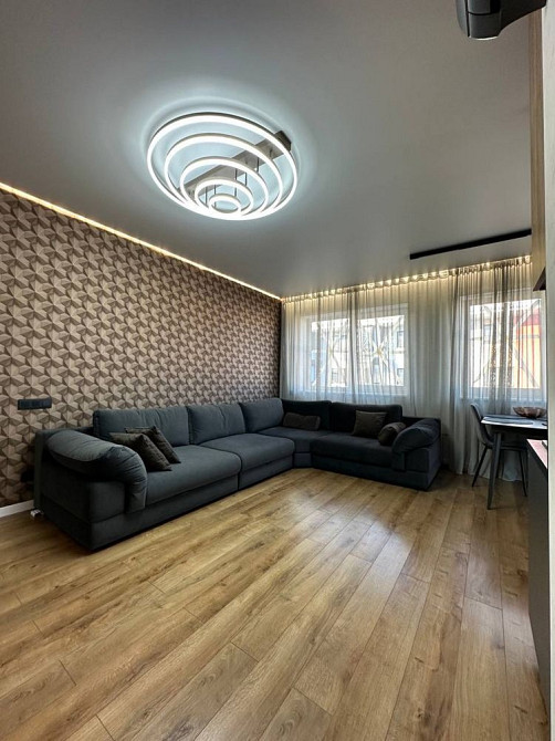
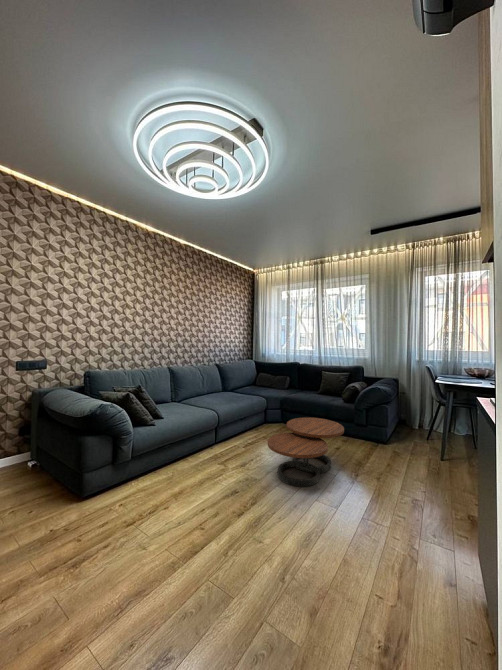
+ coffee table (306, 449)
